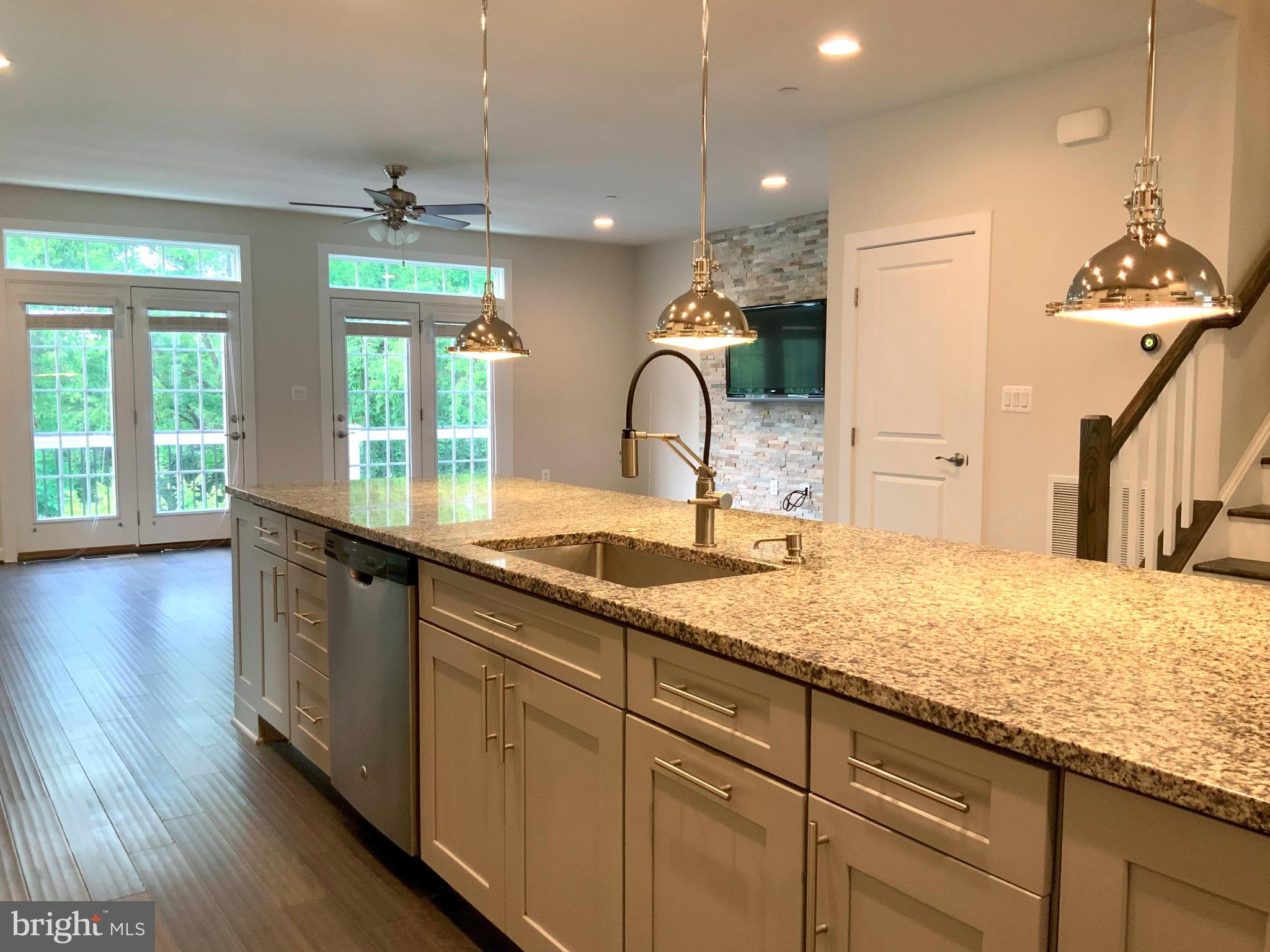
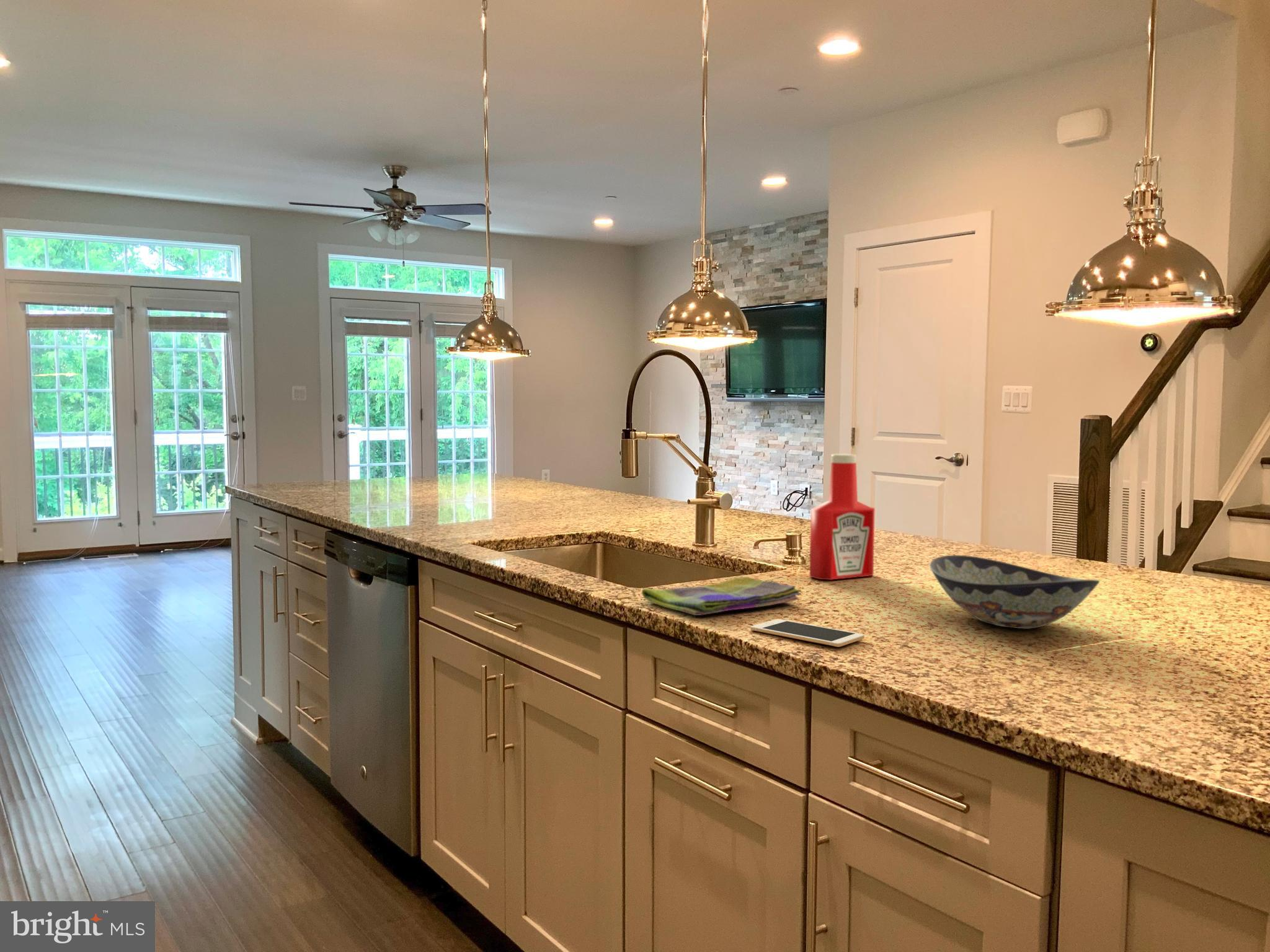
+ cell phone (806, 632)
+ decorative bowl (1010, 594)
+ dish towel (721, 594)
+ soap bottle (843, 515)
